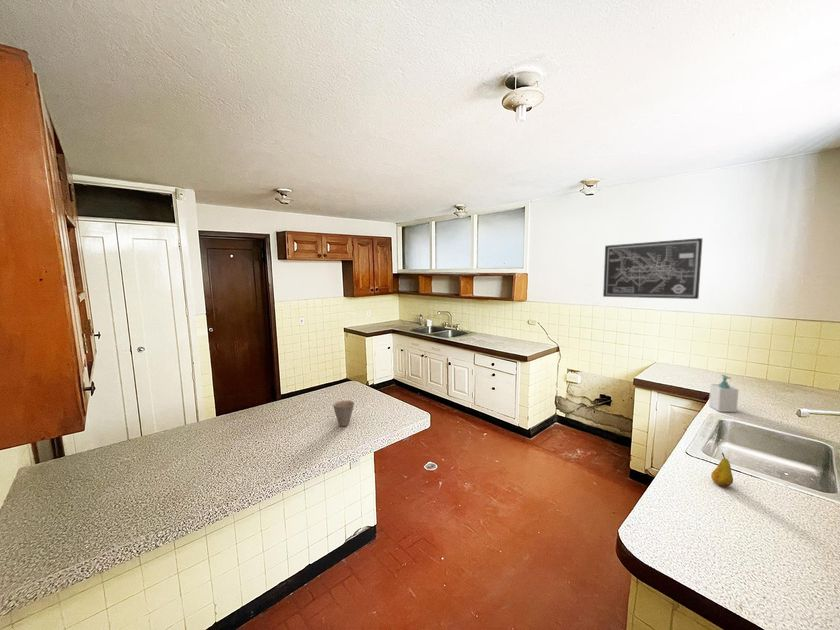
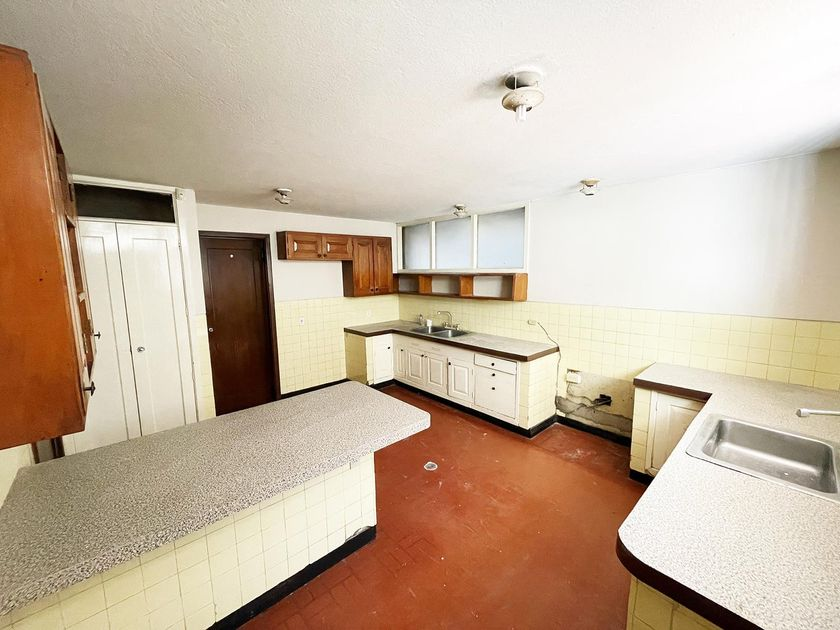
- fruit (722, 468)
- soap bottle (723, 392)
- cup (344, 413)
- wall art (648, 270)
